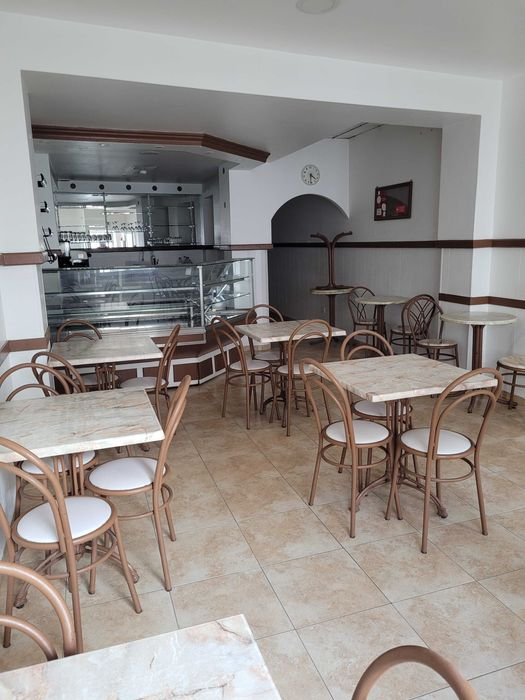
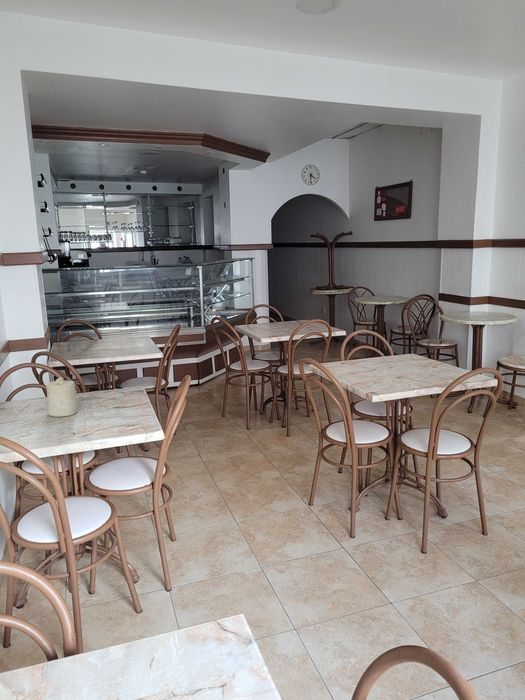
+ candle (60, 395)
